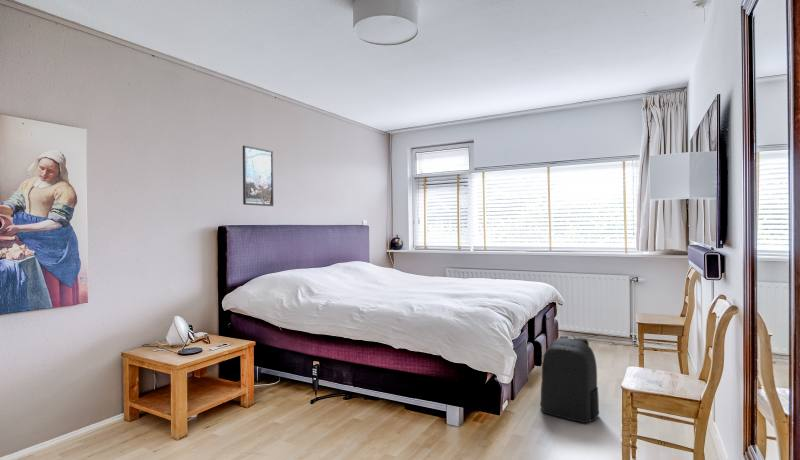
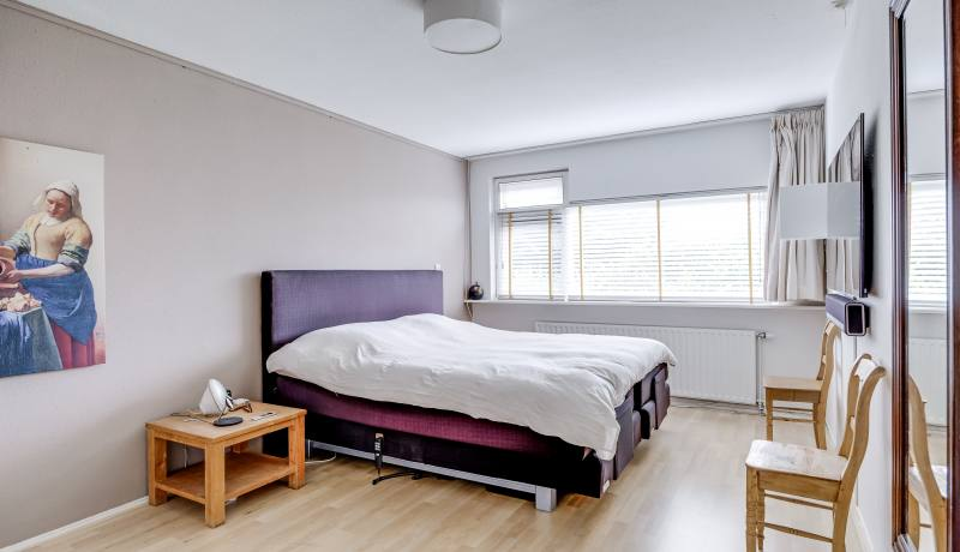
- backpack (570, 372)
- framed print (258, 176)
